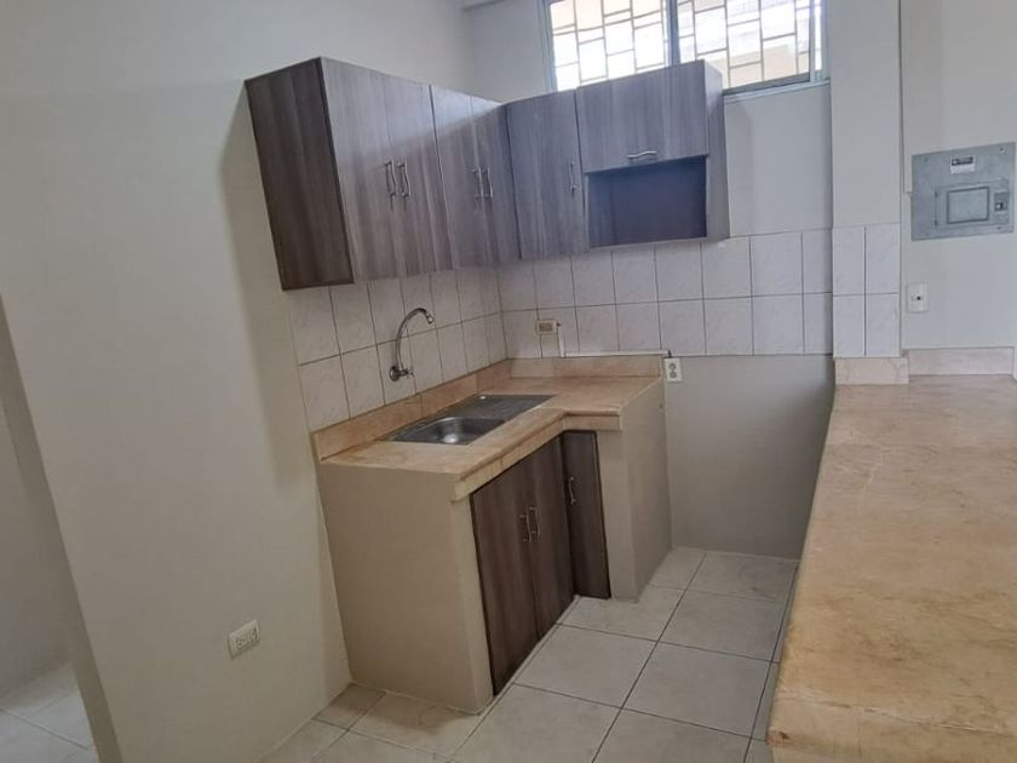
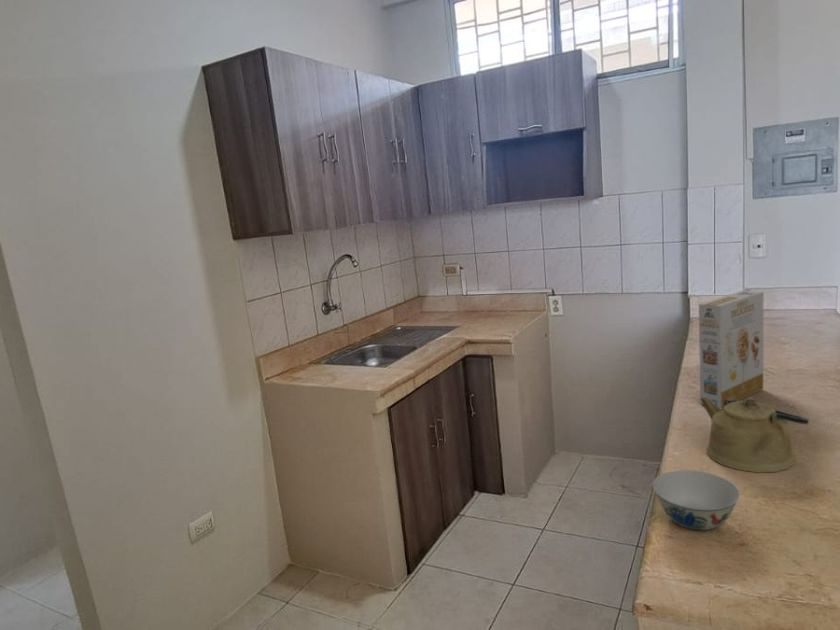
+ cereal box (732, 348)
+ kettle (742, 423)
+ chinaware (695, 504)
